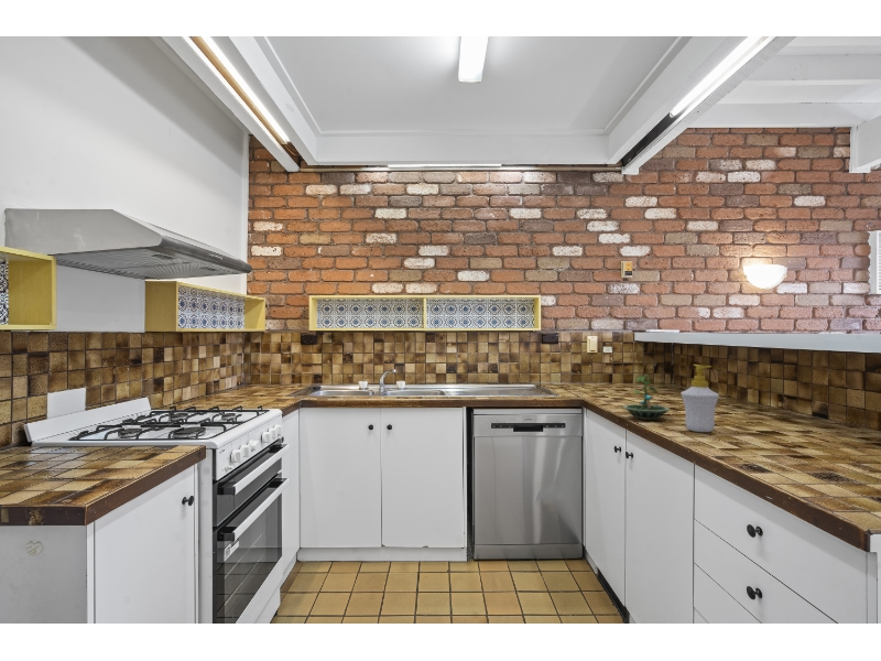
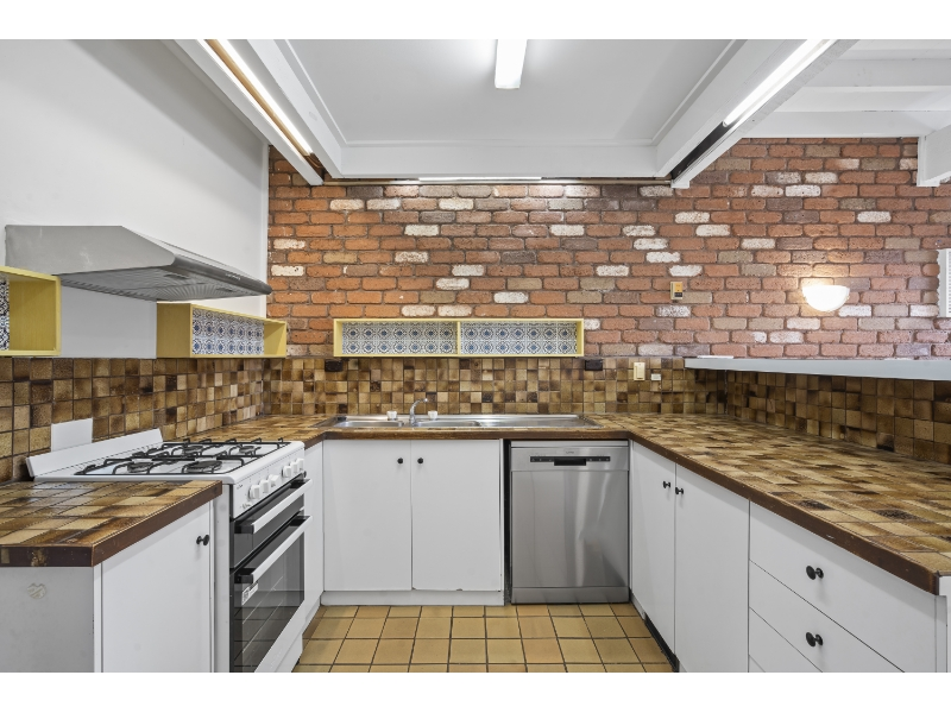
- soap bottle (699, 397)
- terrarium (645, 383)
